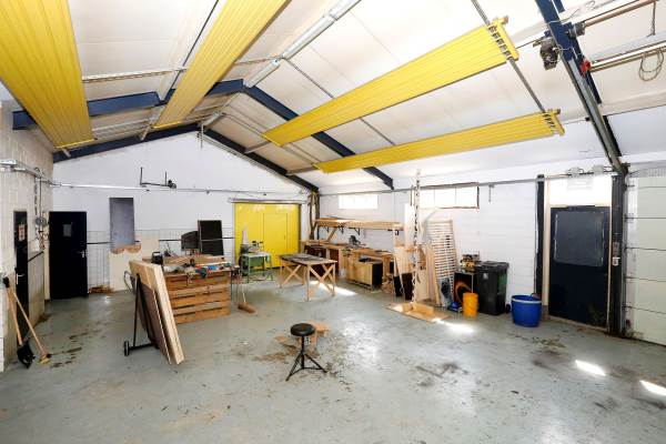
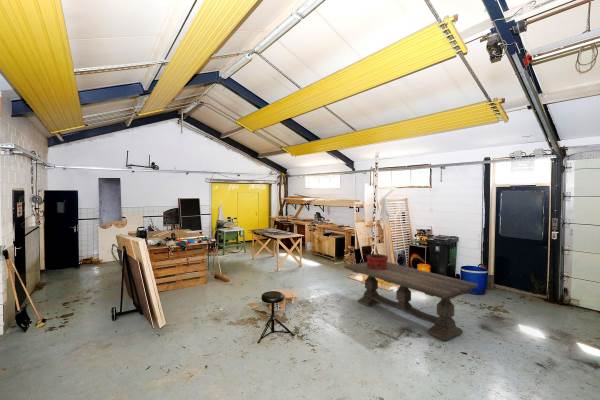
+ bucket (377, 261)
+ dining table (403, 294)
